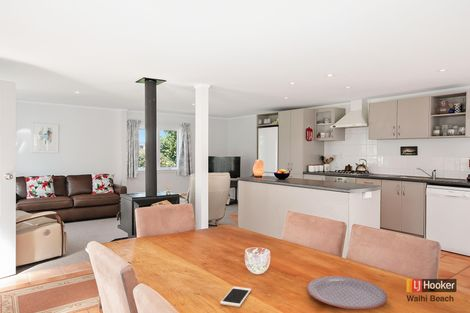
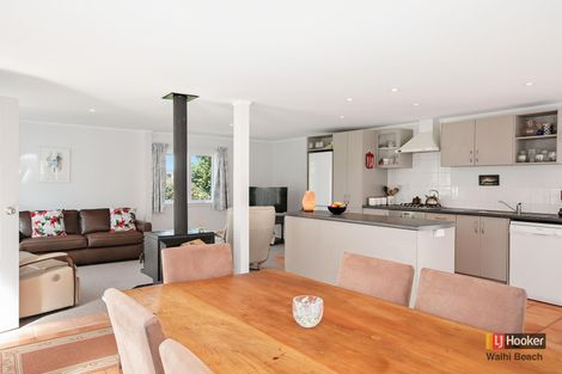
- plate (345, 293)
- cell phone (236, 296)
